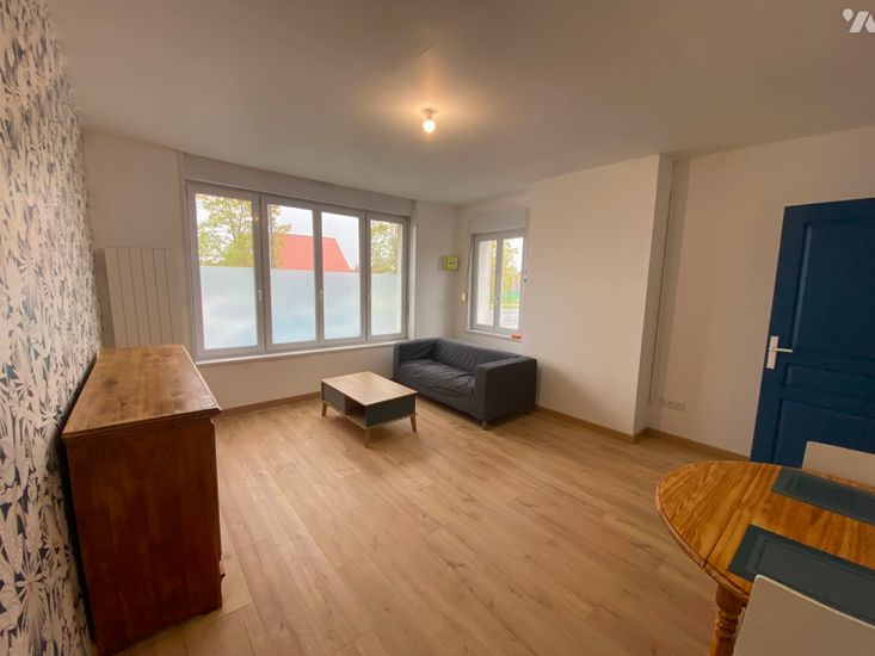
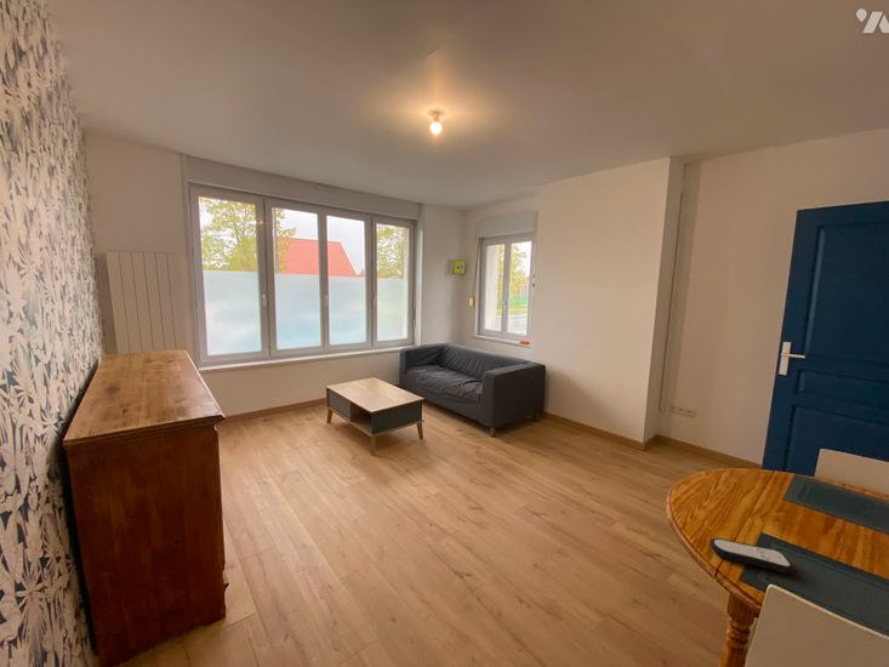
+ remote control (750, 553)
